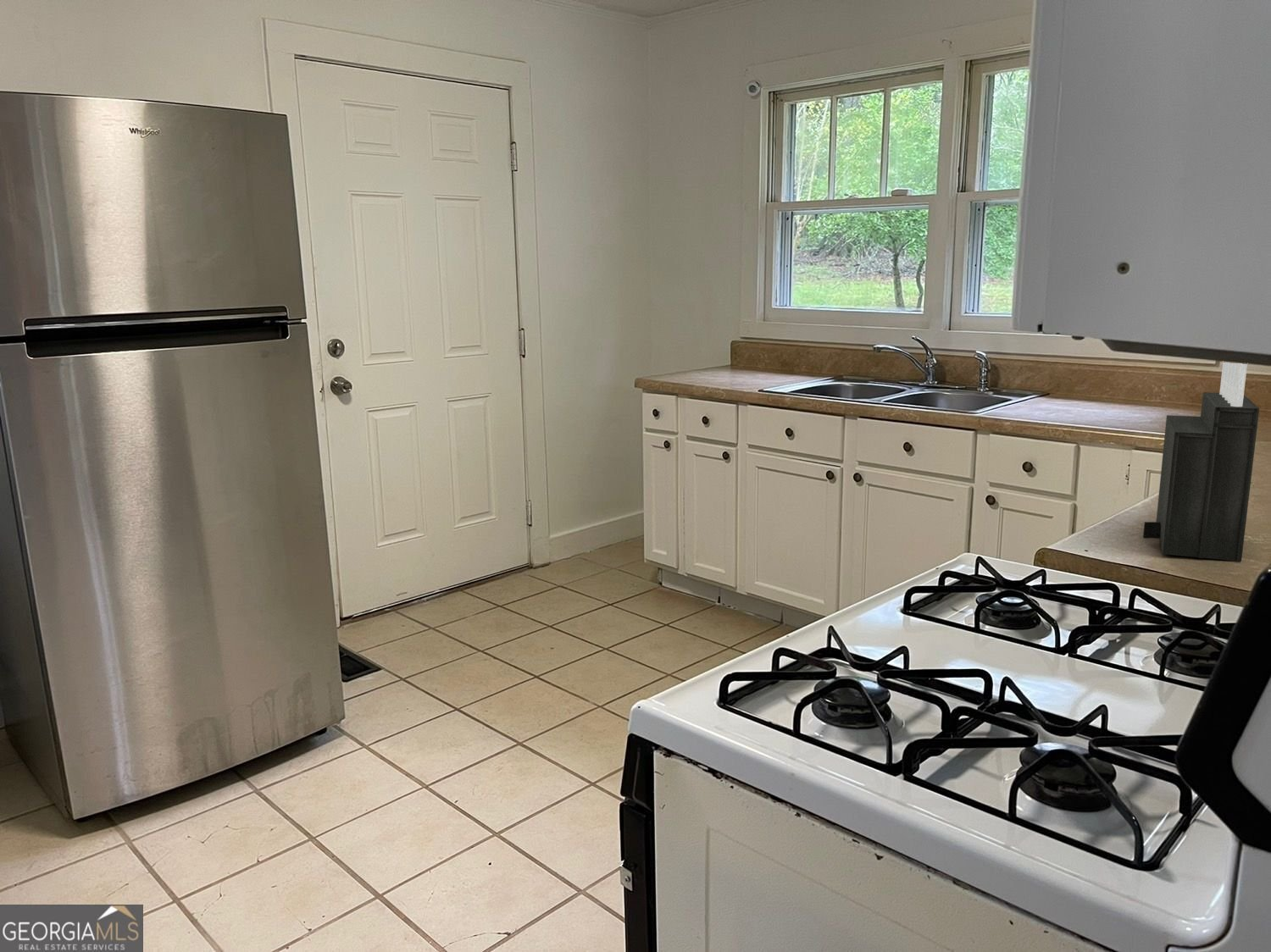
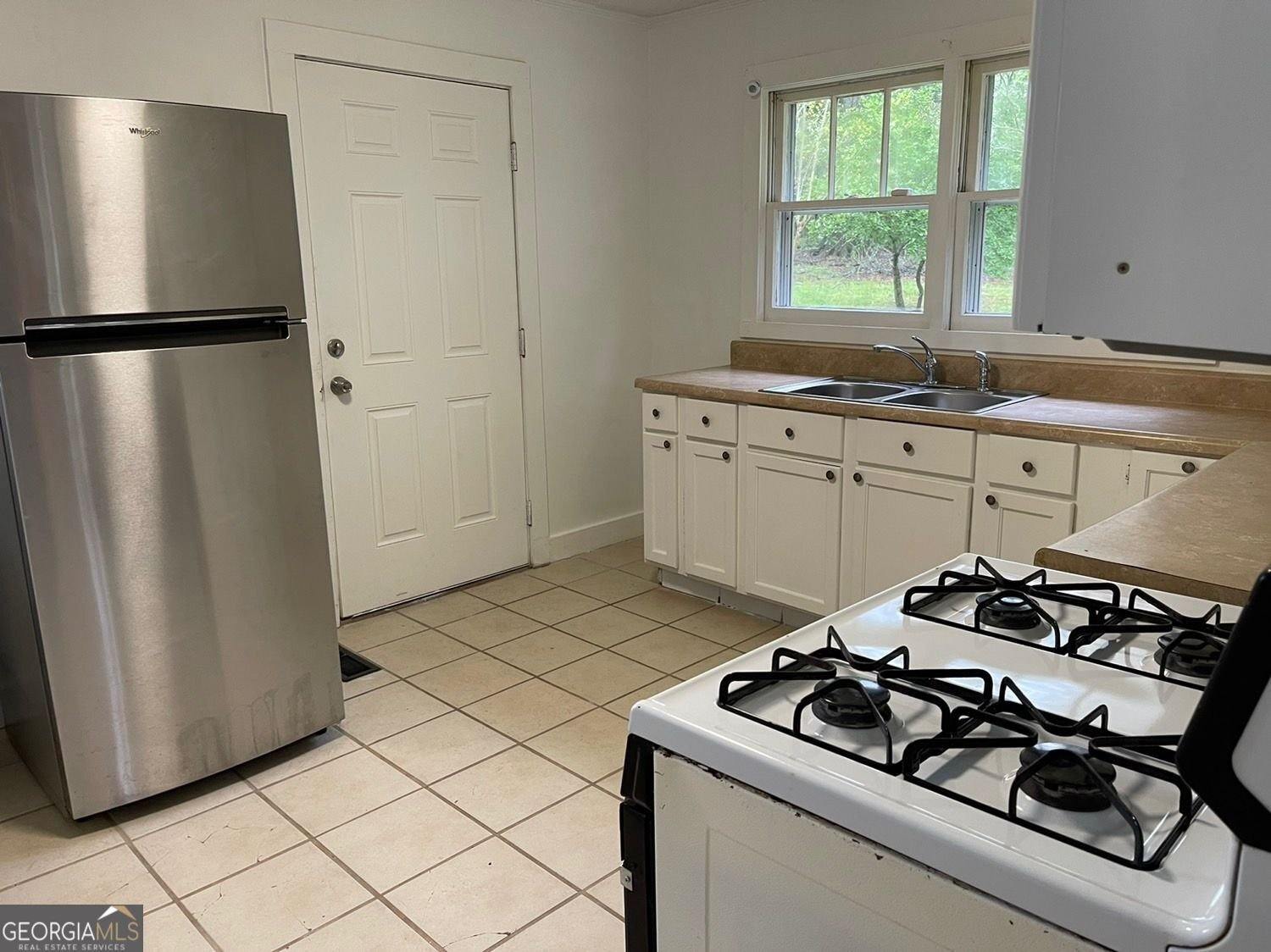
- knife block (1199, 435)
